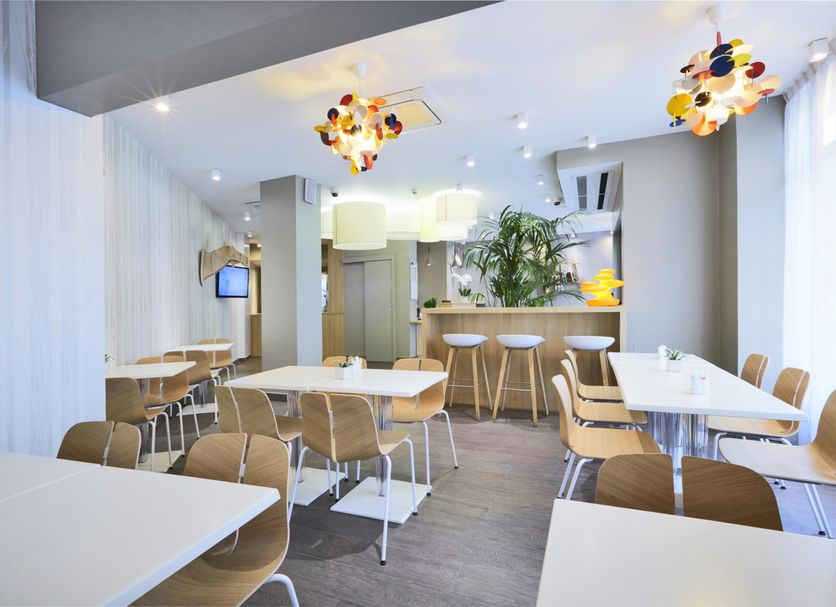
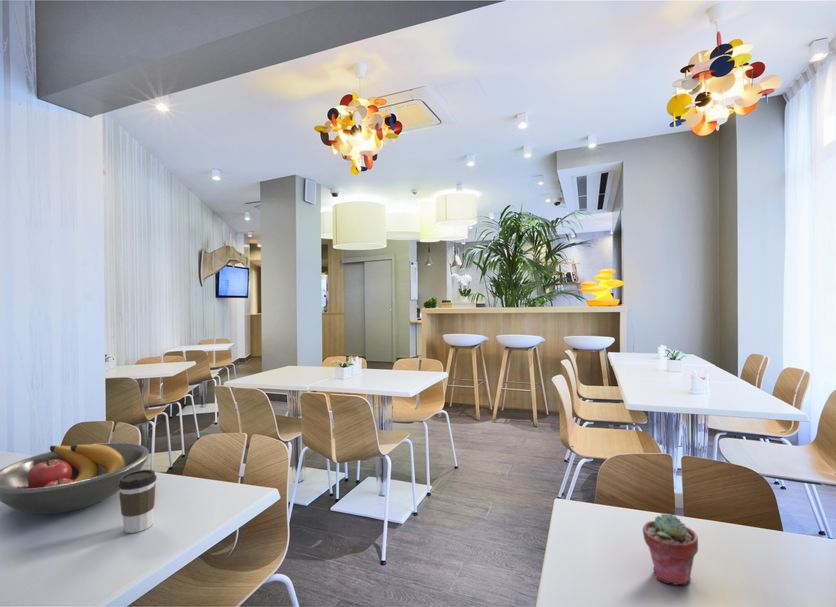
+ coffee cup (138, 500)
+ fruit bowl (75, 476)
+ potted succulent (670, 544)
